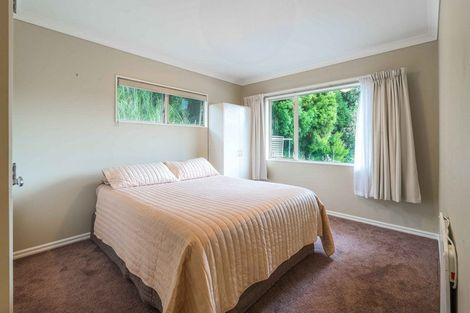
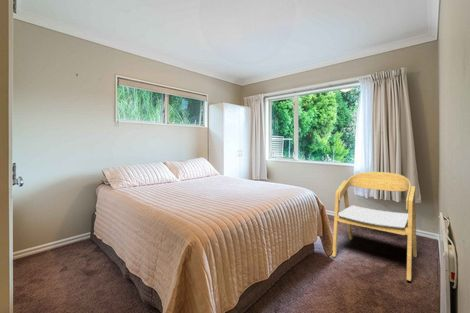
+ armchair (374, 214)
